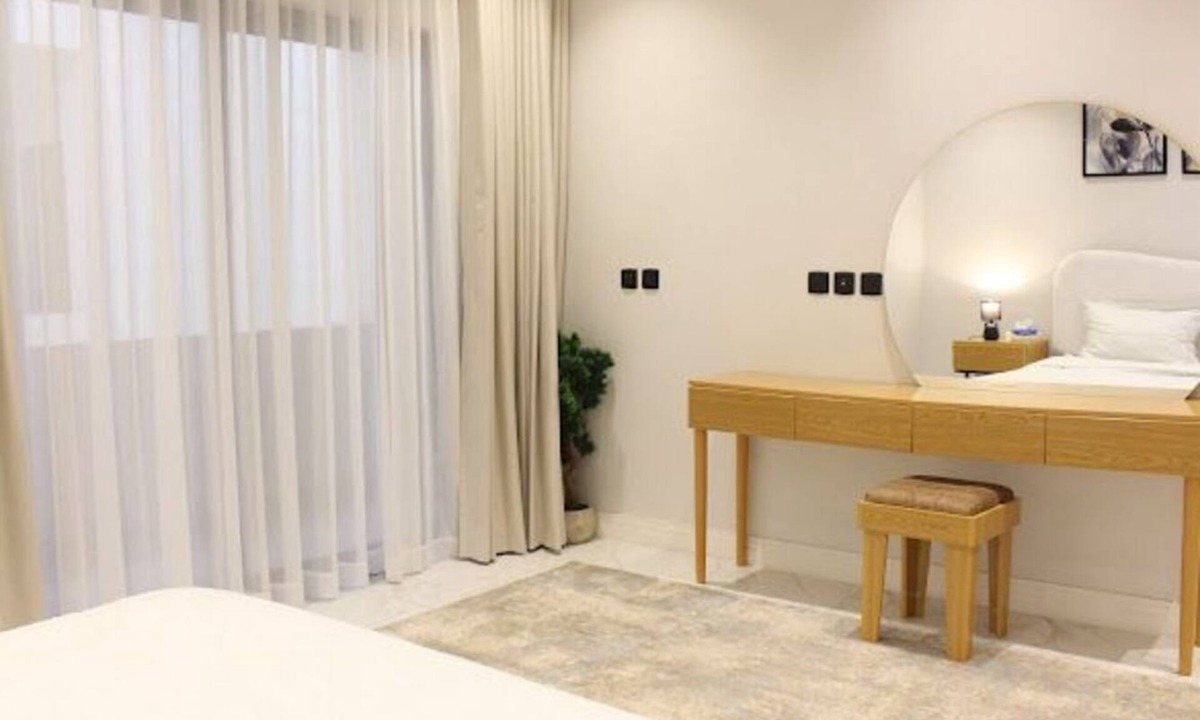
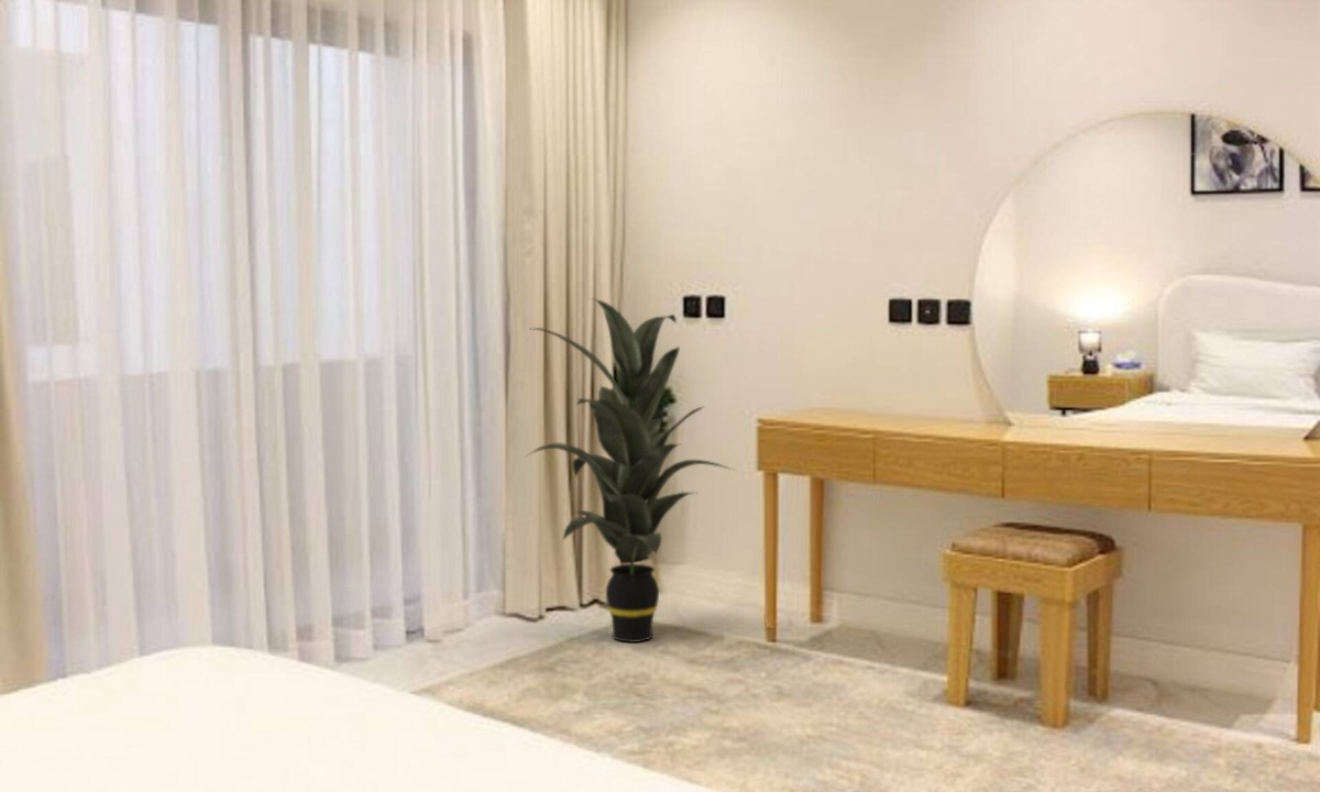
+ indoor plant (617, 469)
